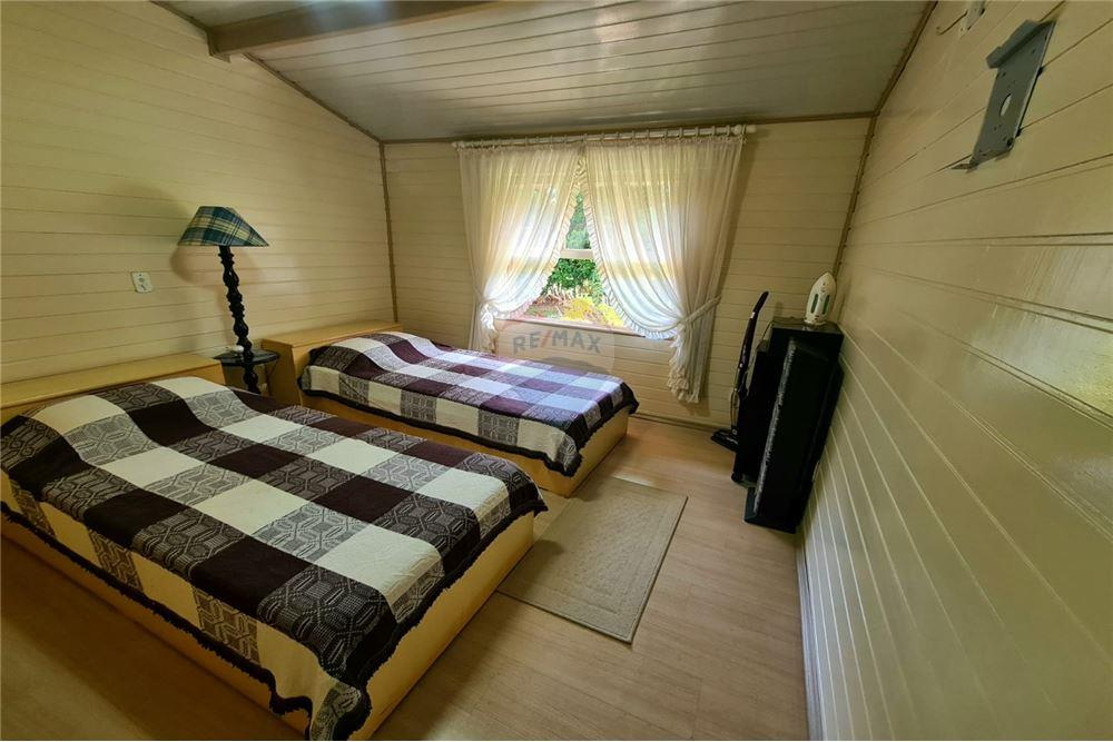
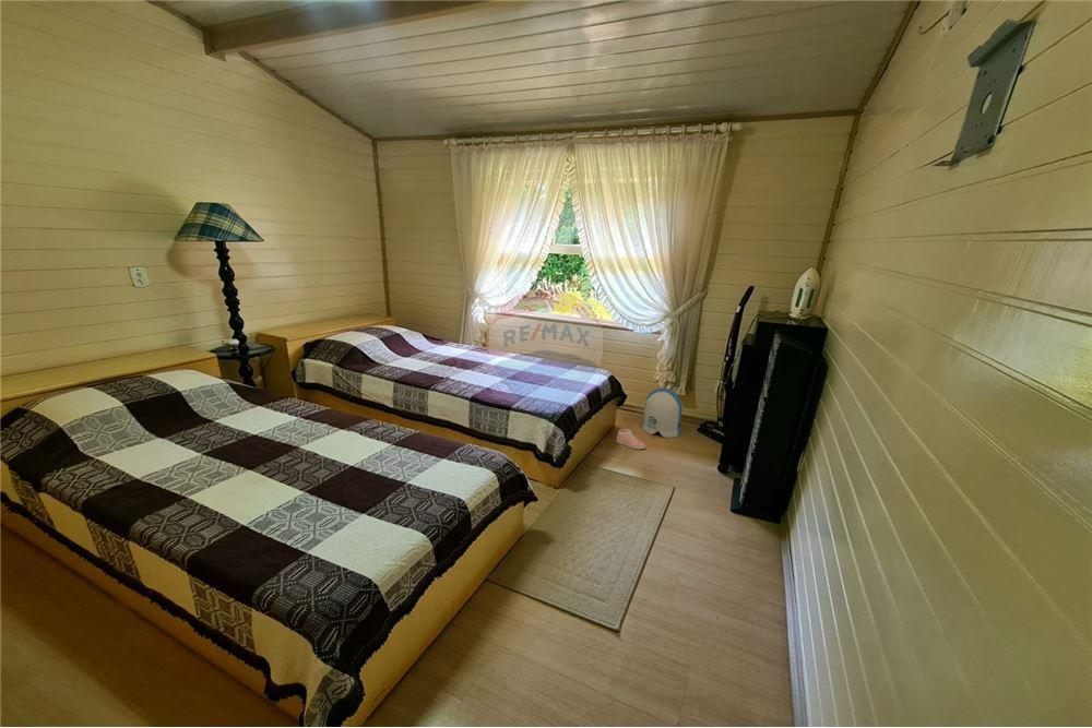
+ sun visor (663, 408)
+ sneaker (631, 438)
